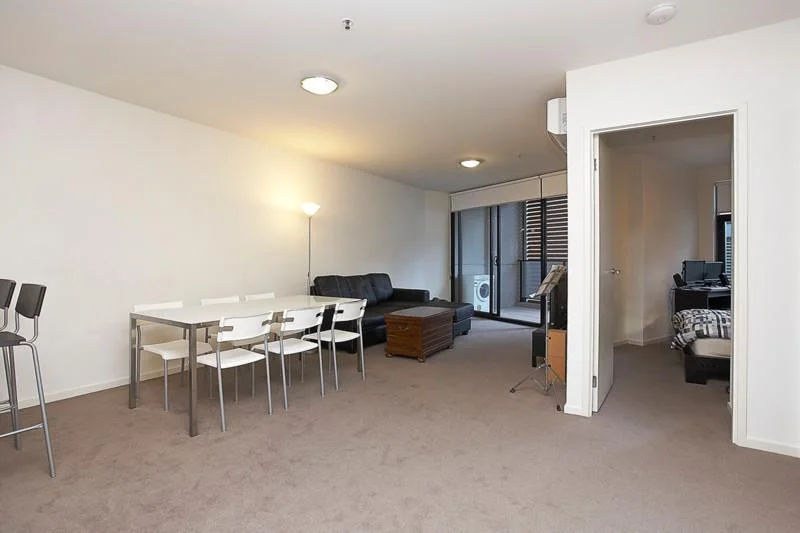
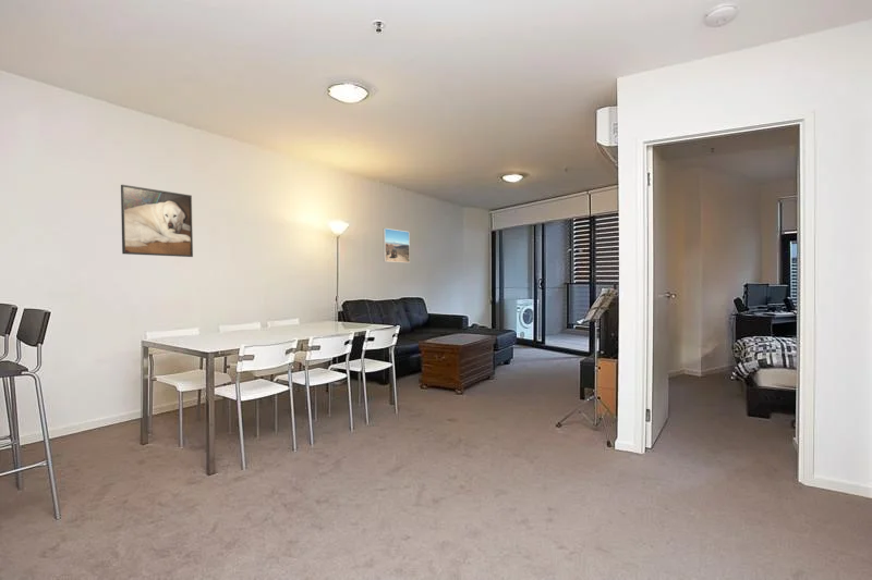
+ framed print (158, 222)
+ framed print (397, 246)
